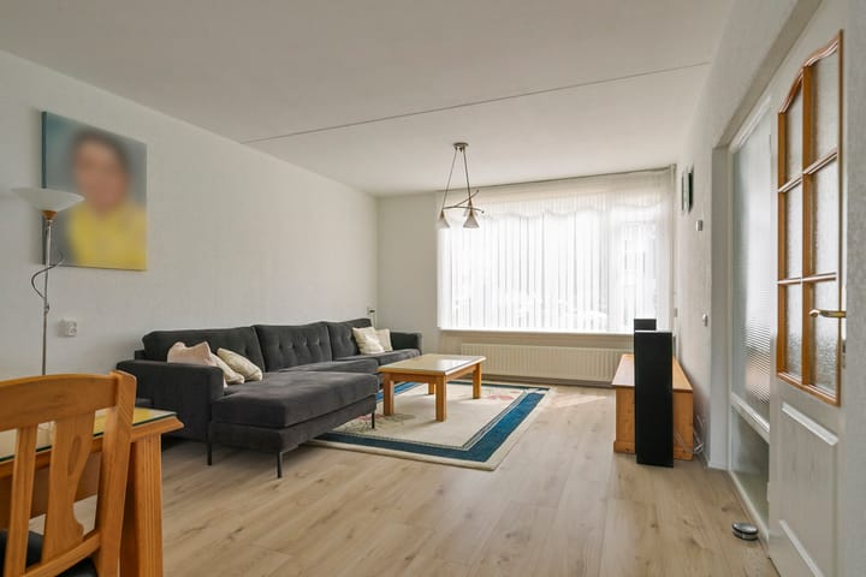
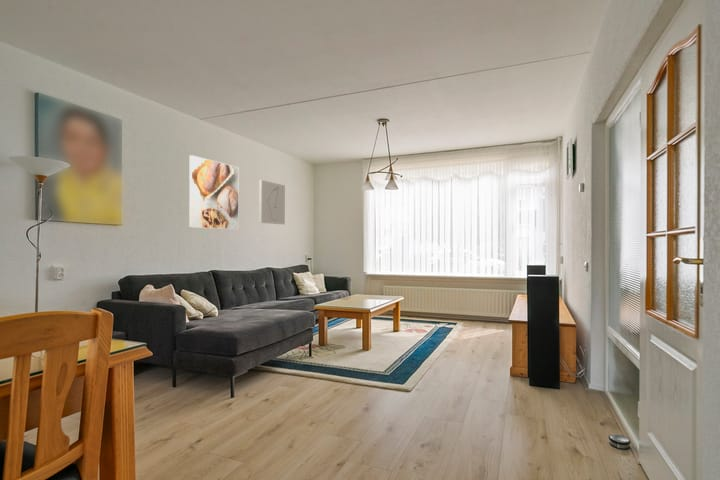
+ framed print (215, 195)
+ wall art (272, 203)
